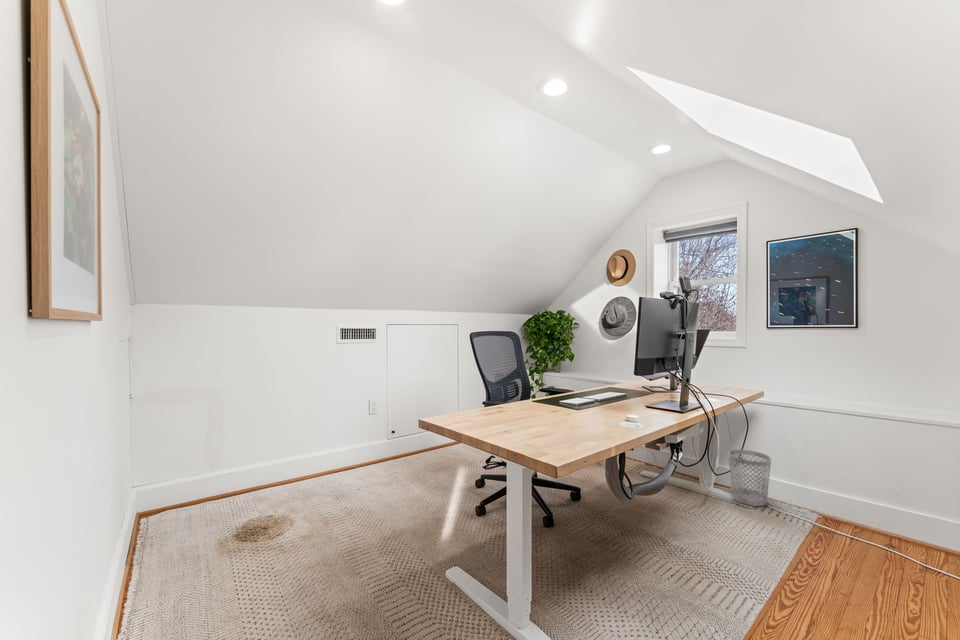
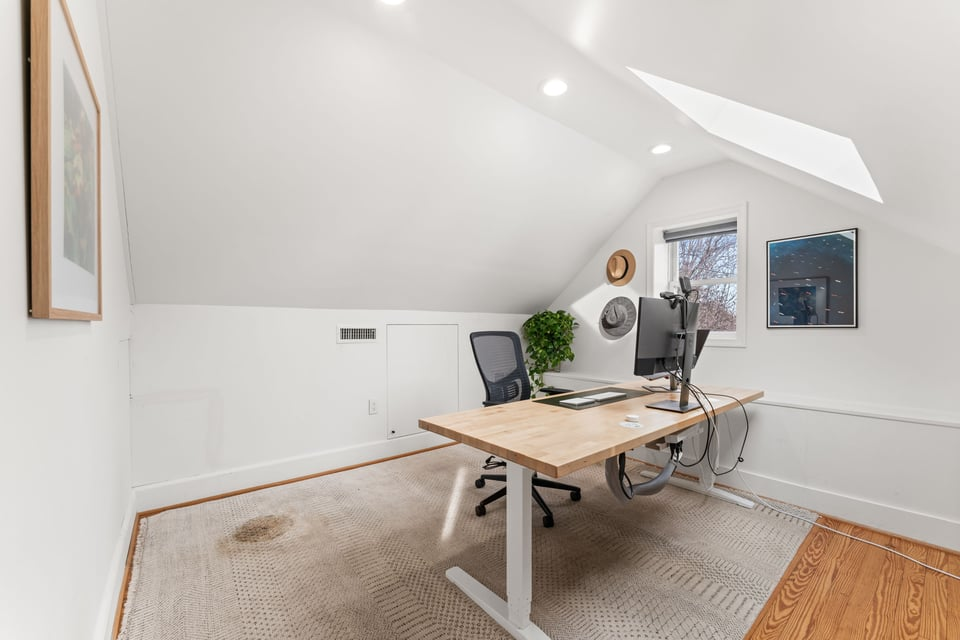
- wastebasket (749, 477)
